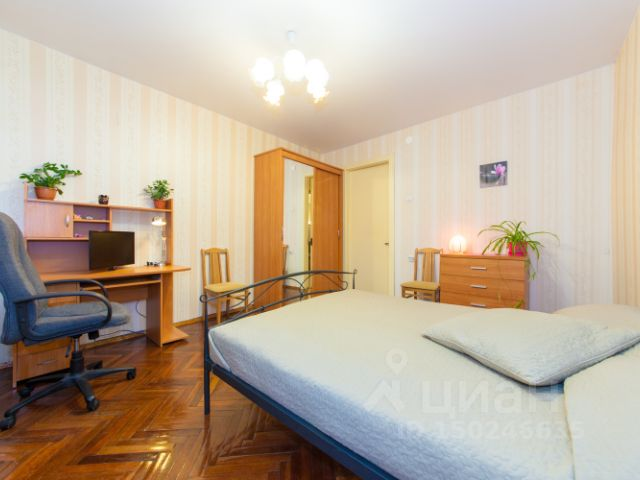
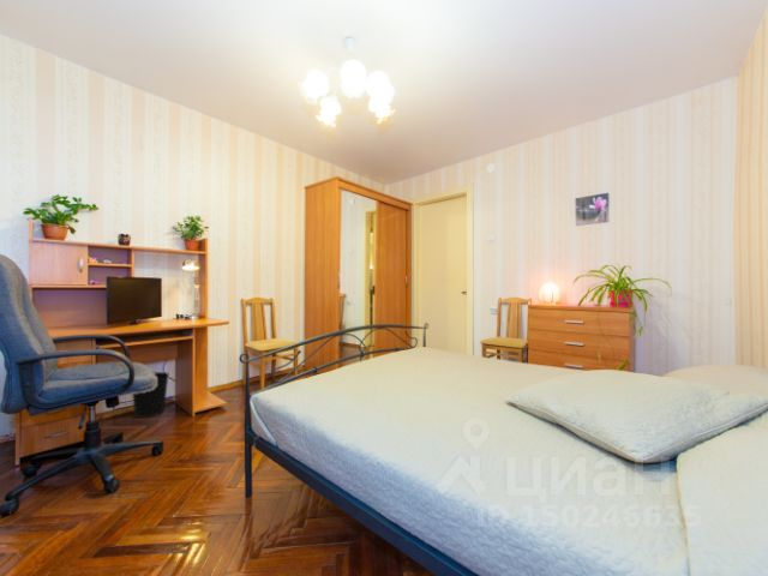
+ wastebasket (150, 394)
